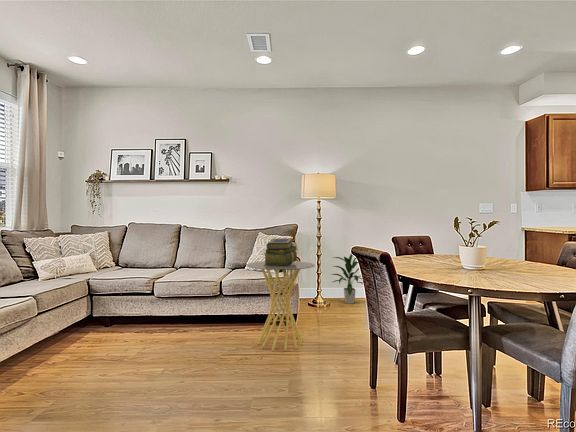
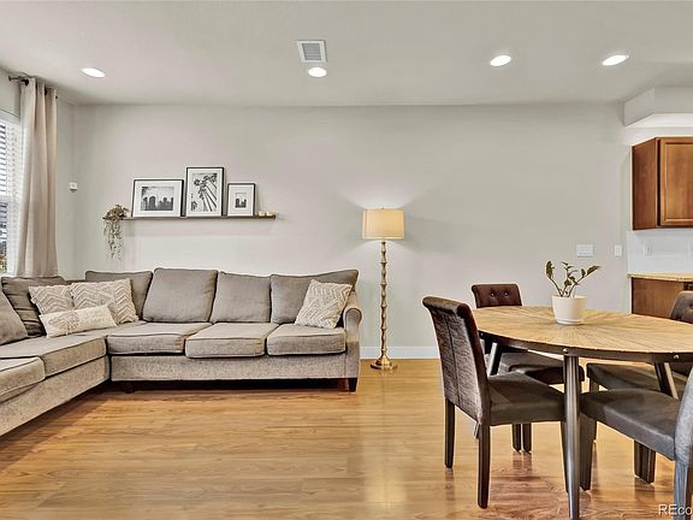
- stack of books (281, 251)
- indoor plant (348, 277)
- side table (280, 303)
